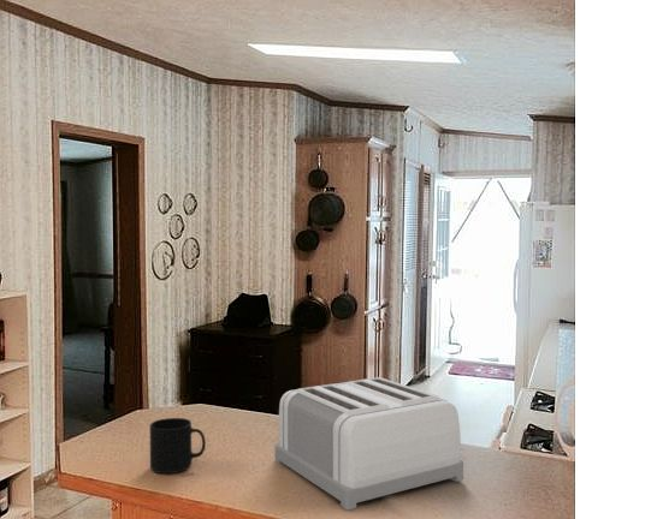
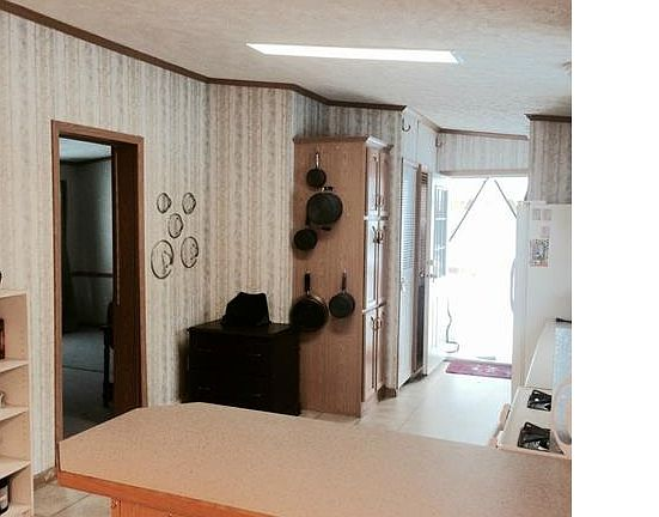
- toaster (361, 429)
- mug (177, 445)
